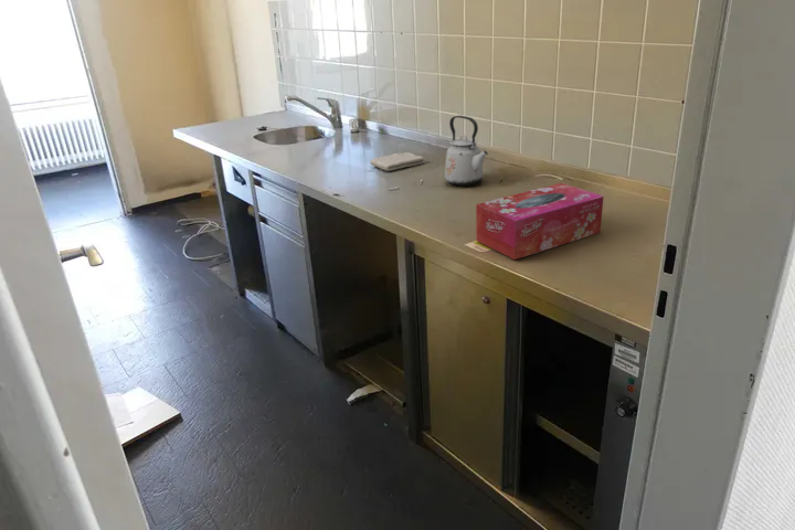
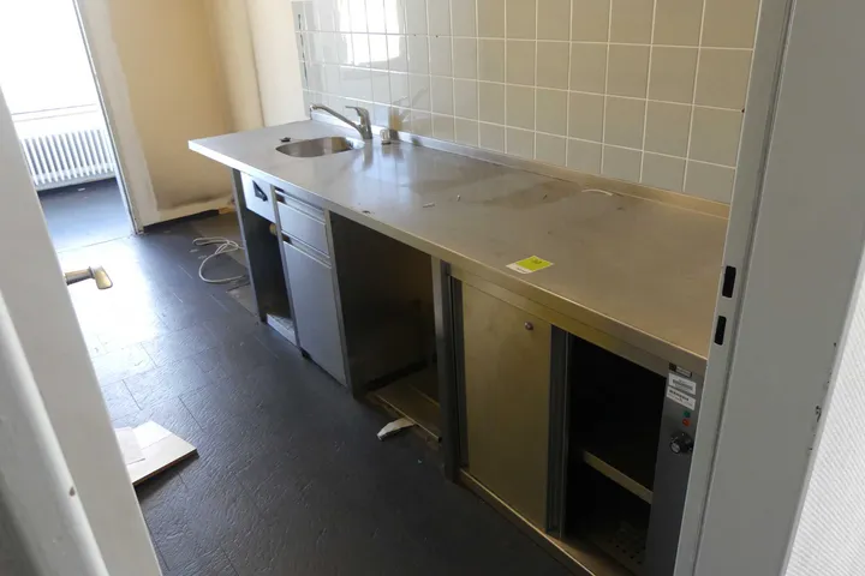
- kettle (468, 151)
- washcloth (398, 160)
- tissue box (539, 219)
